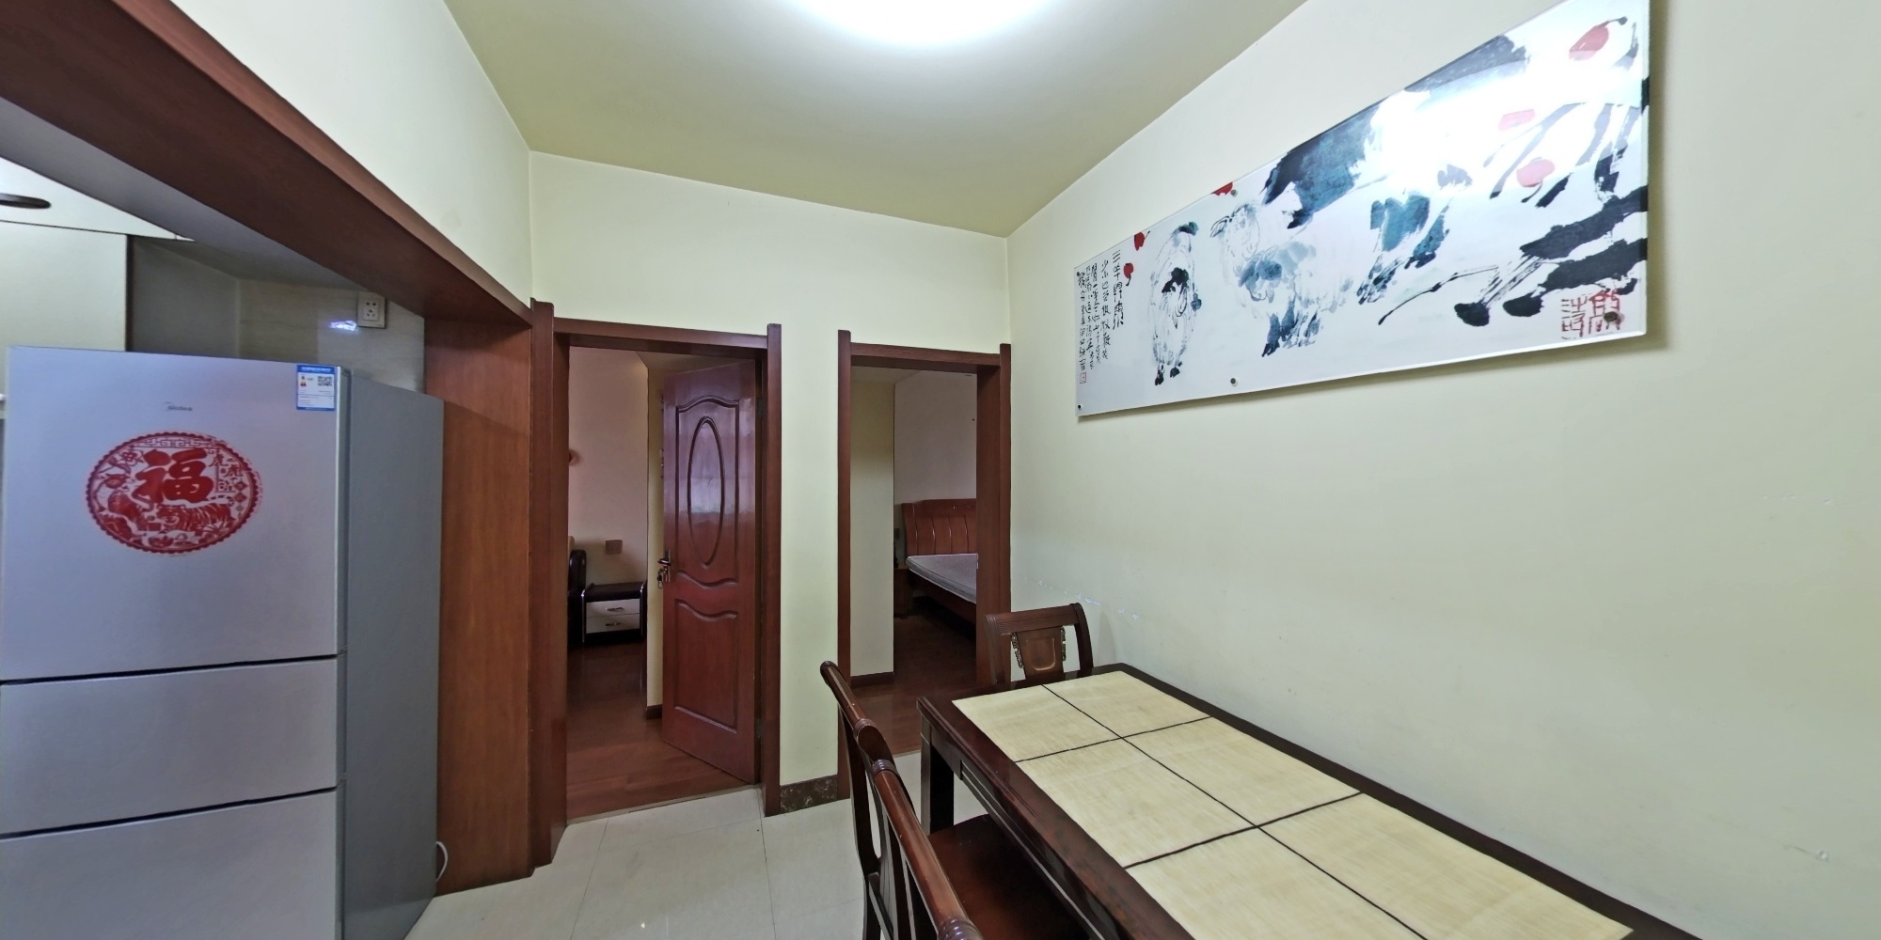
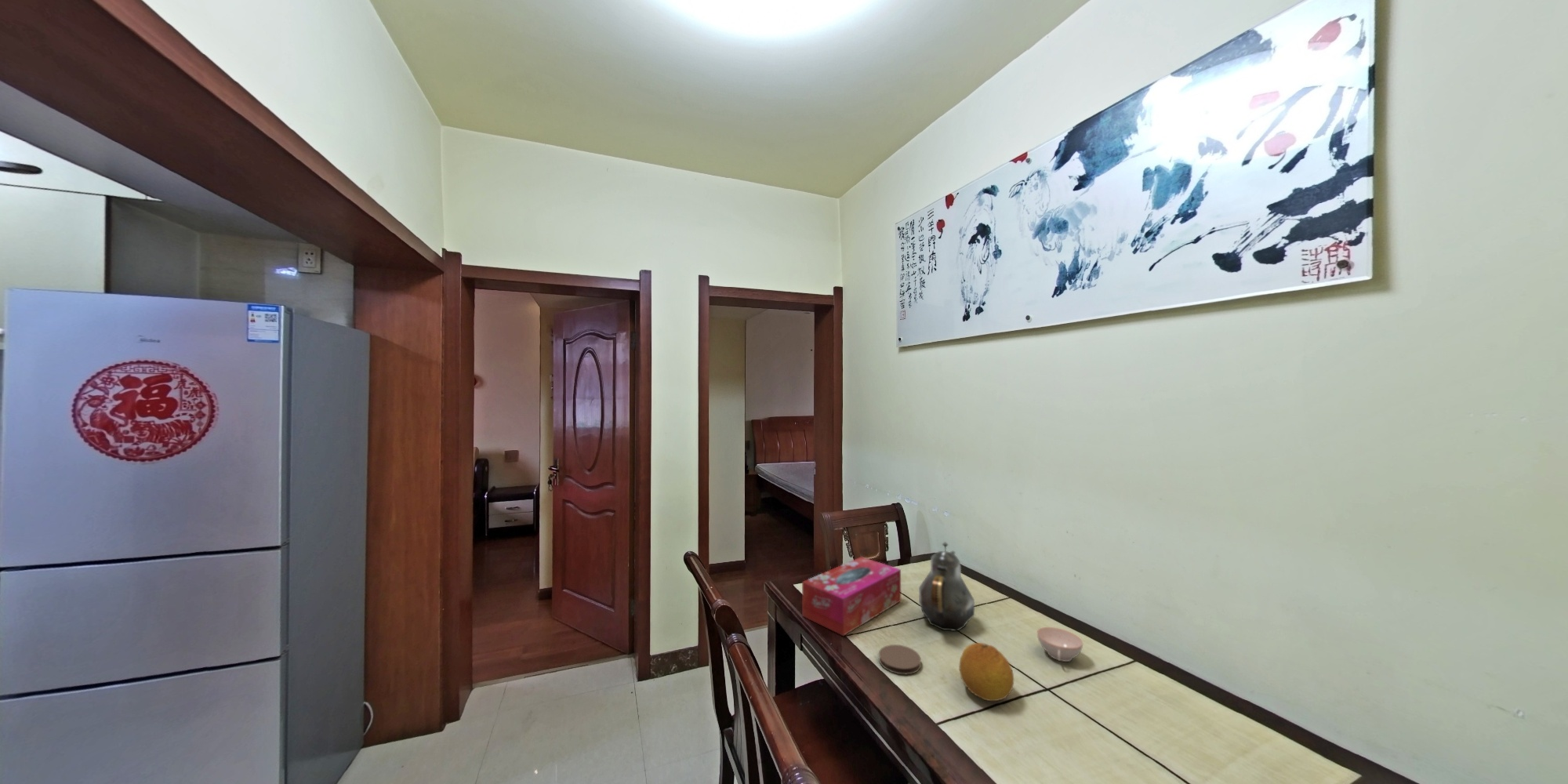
+ teacup (1059, 648)
+ teapot (945, 582)
+ tissue box (853, 591)
+ fruit (985, 668)
+ coaster (899, 659)
